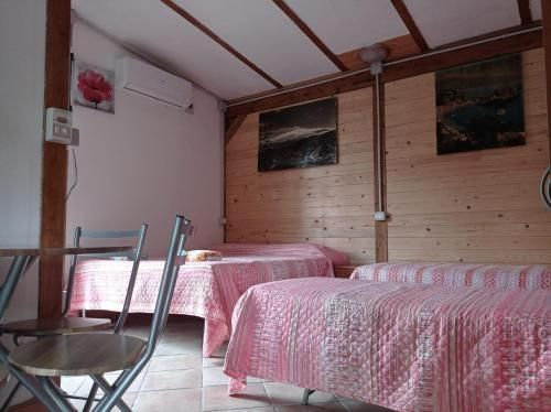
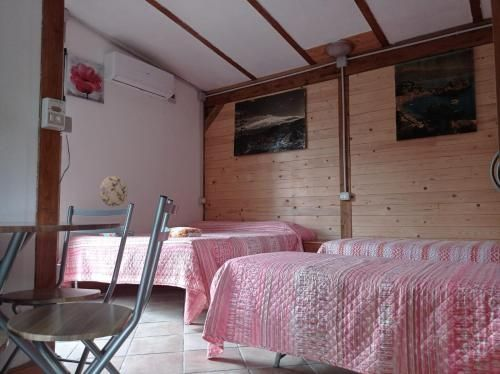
+ decorative plate (113, 191)
